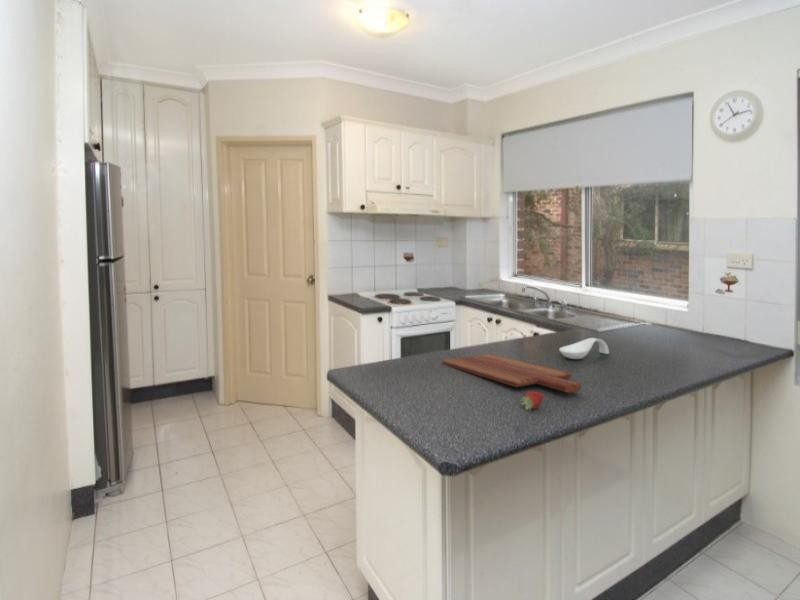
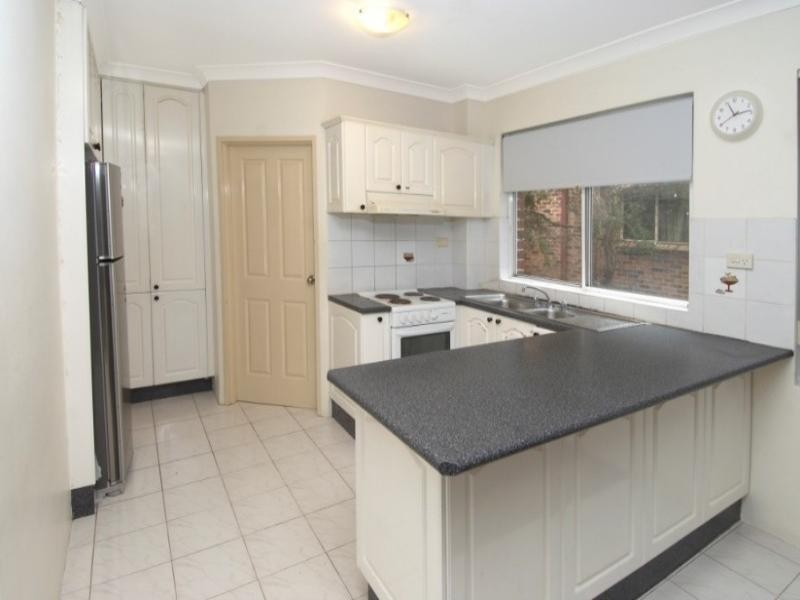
- fruit (533, 399)
- spoon rest (584, 347)
- cutting board (505, 369)
